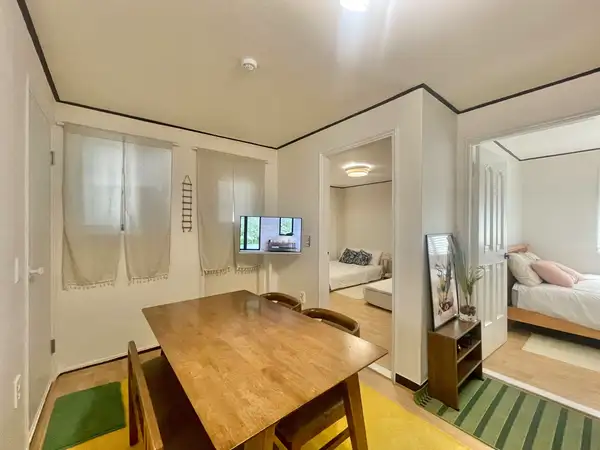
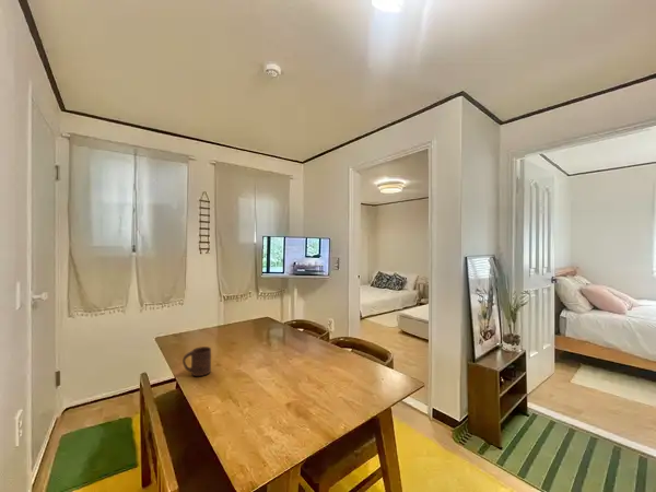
+ cup (198, 362)
